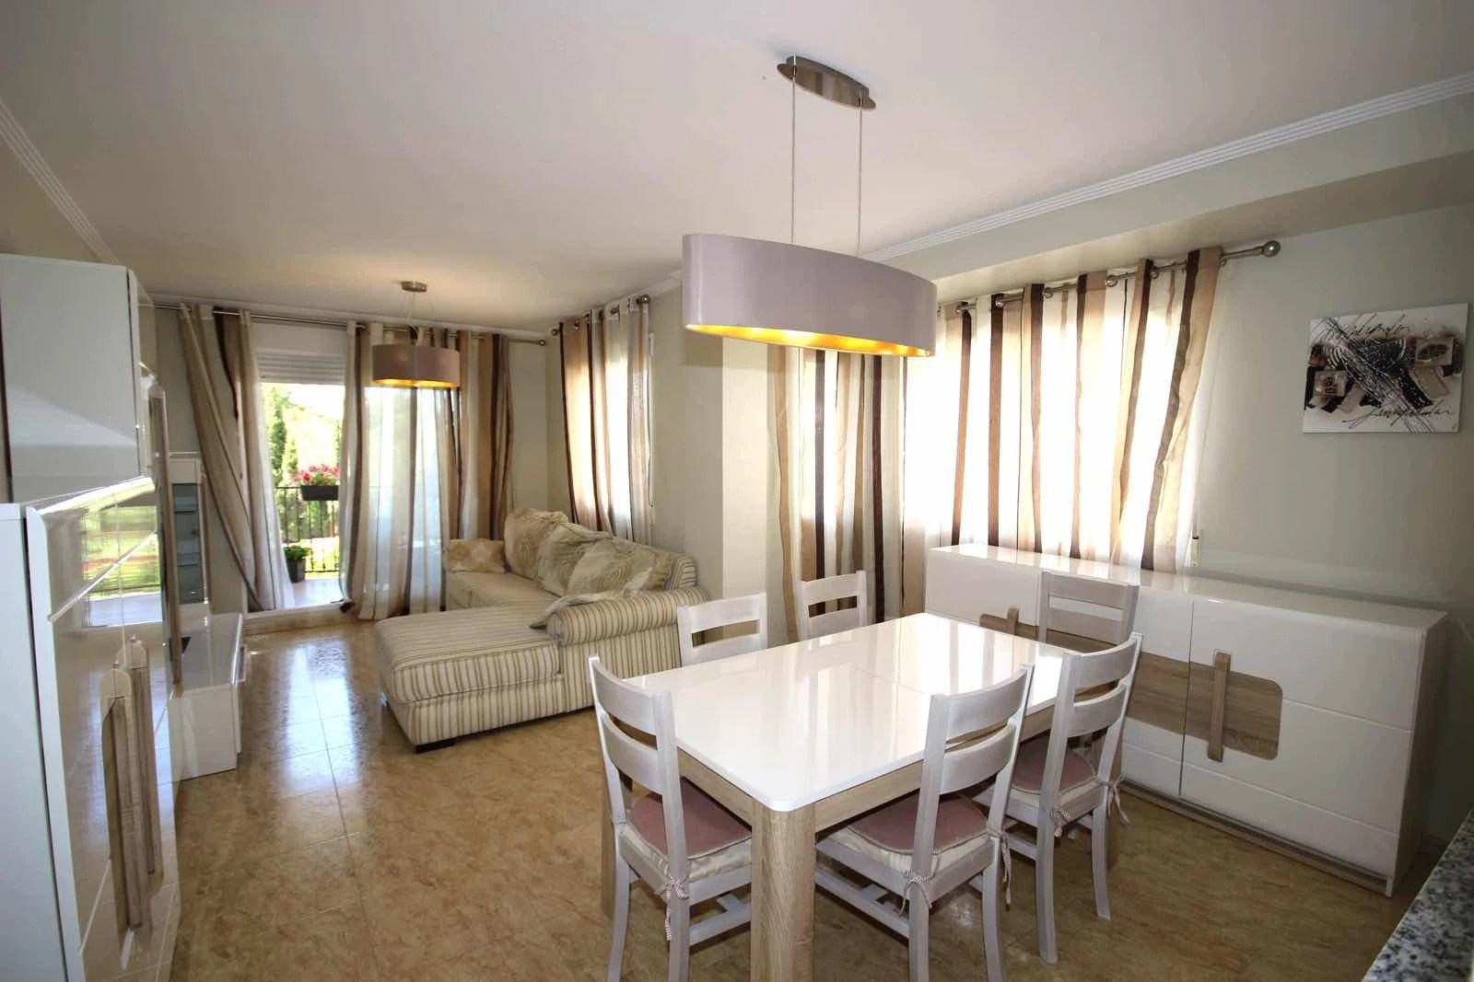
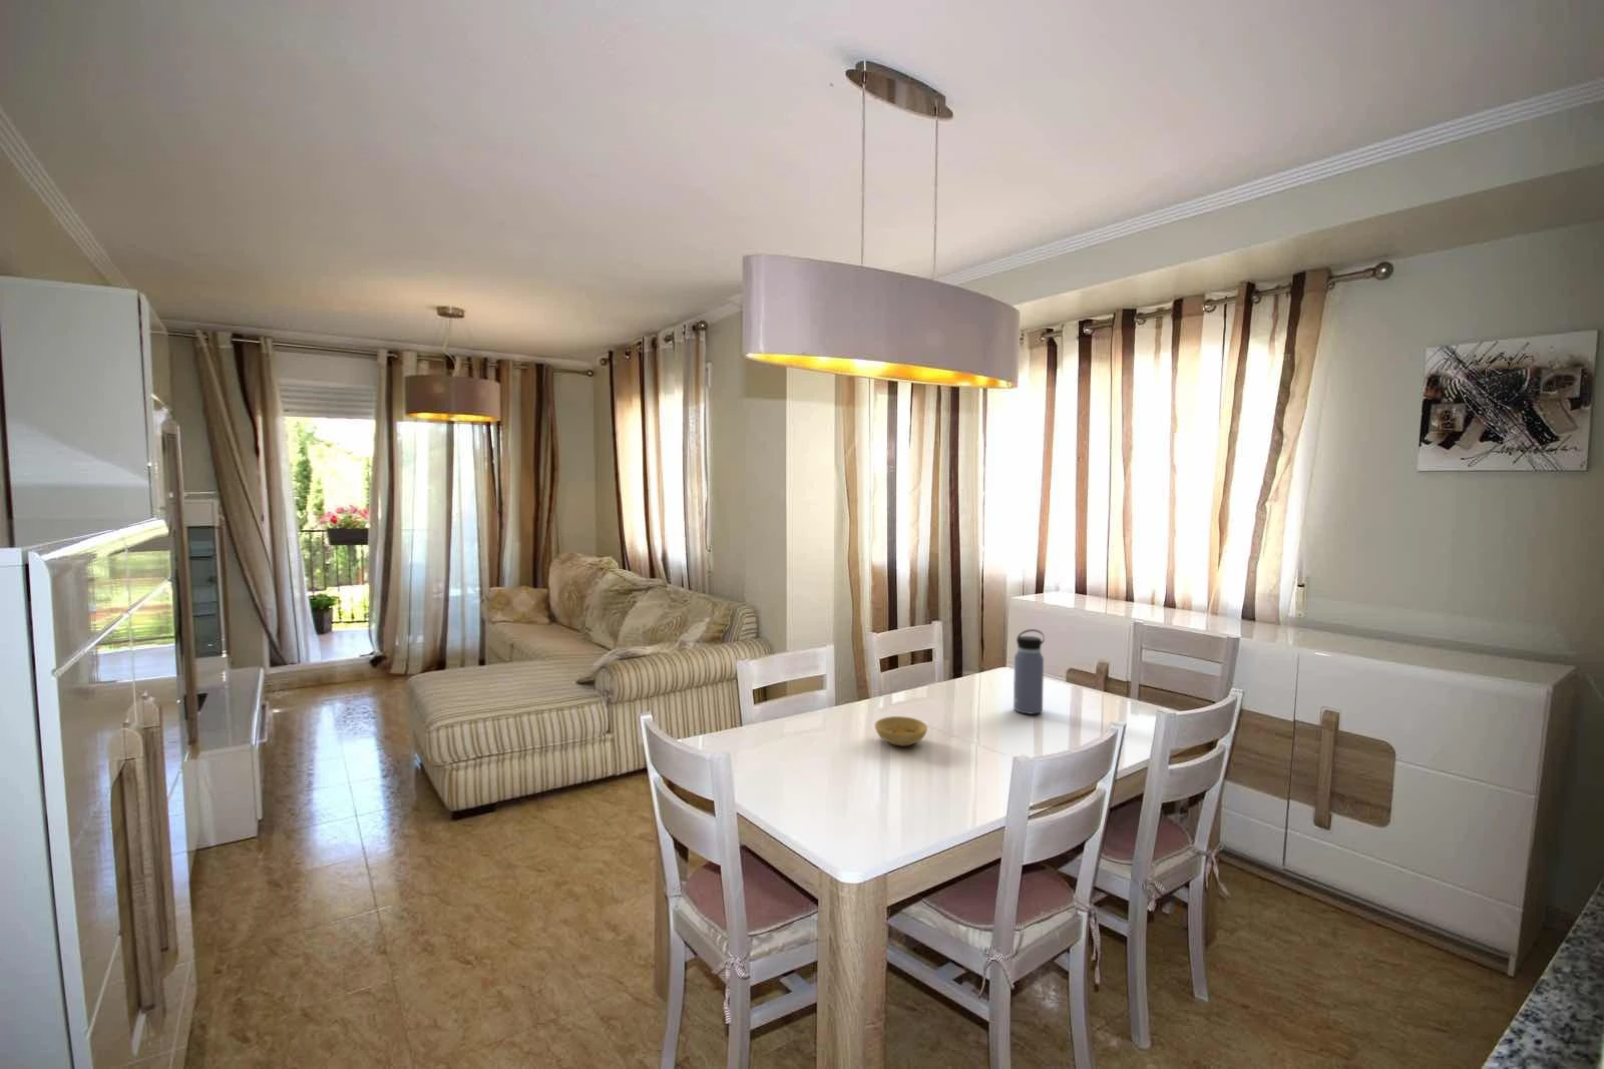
+ water bottle (1029, 668)
+ bowl (900, 733)
